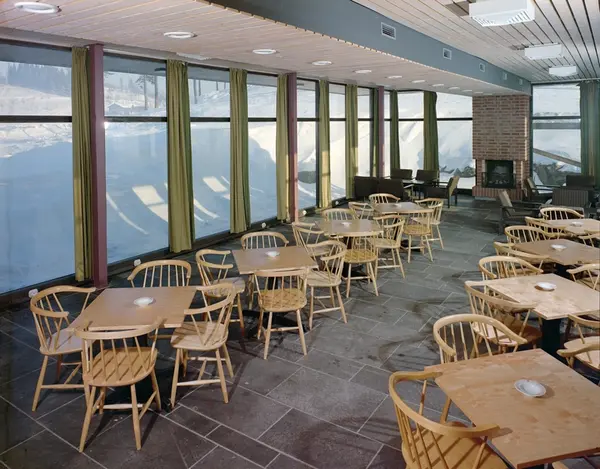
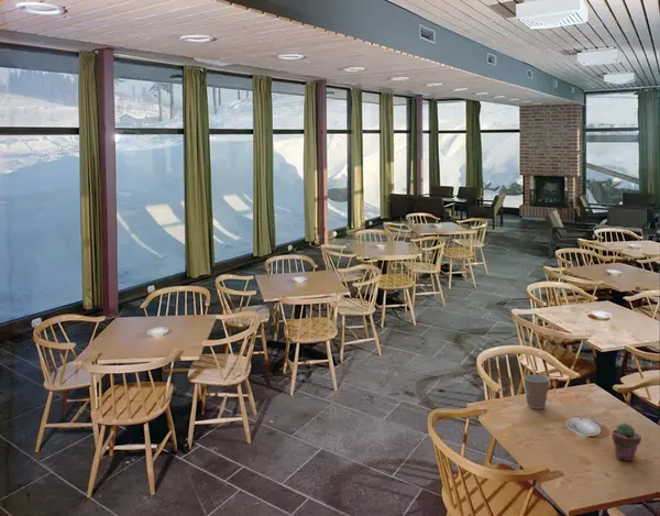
+ coffee cup (536, 392)
+ potted succulent (625, 440)
